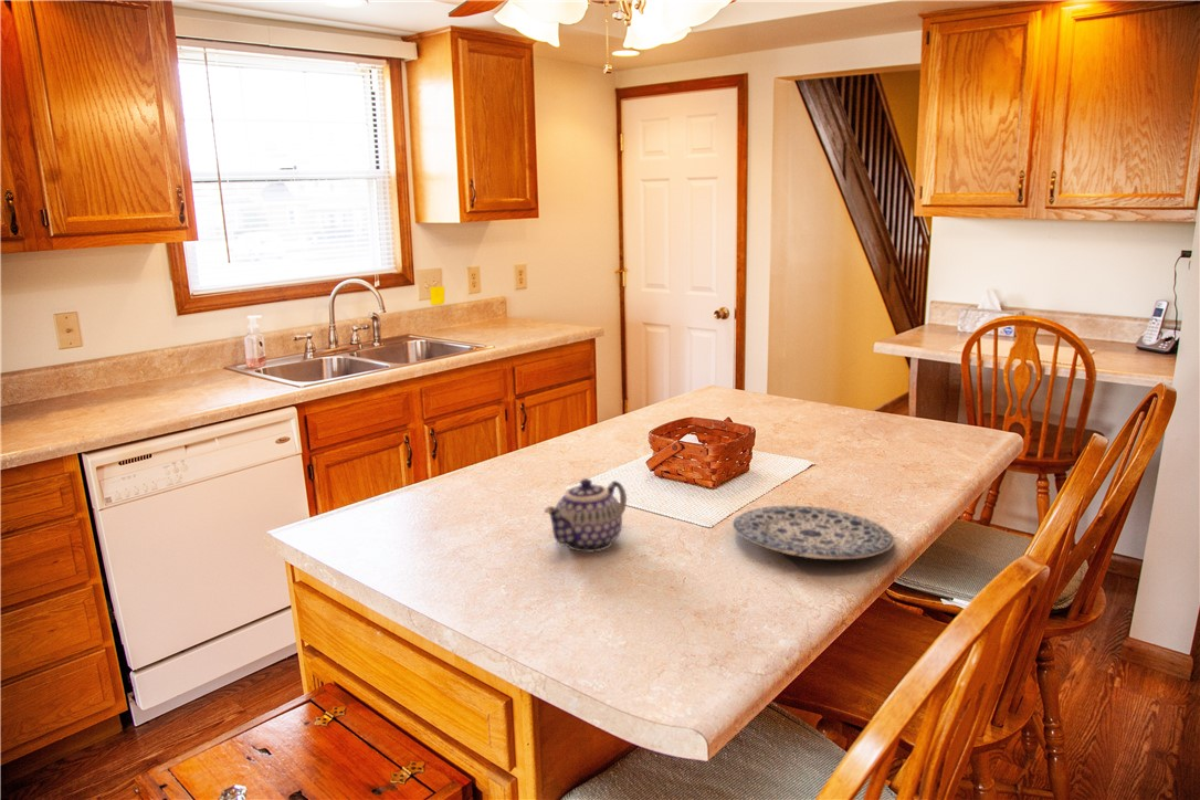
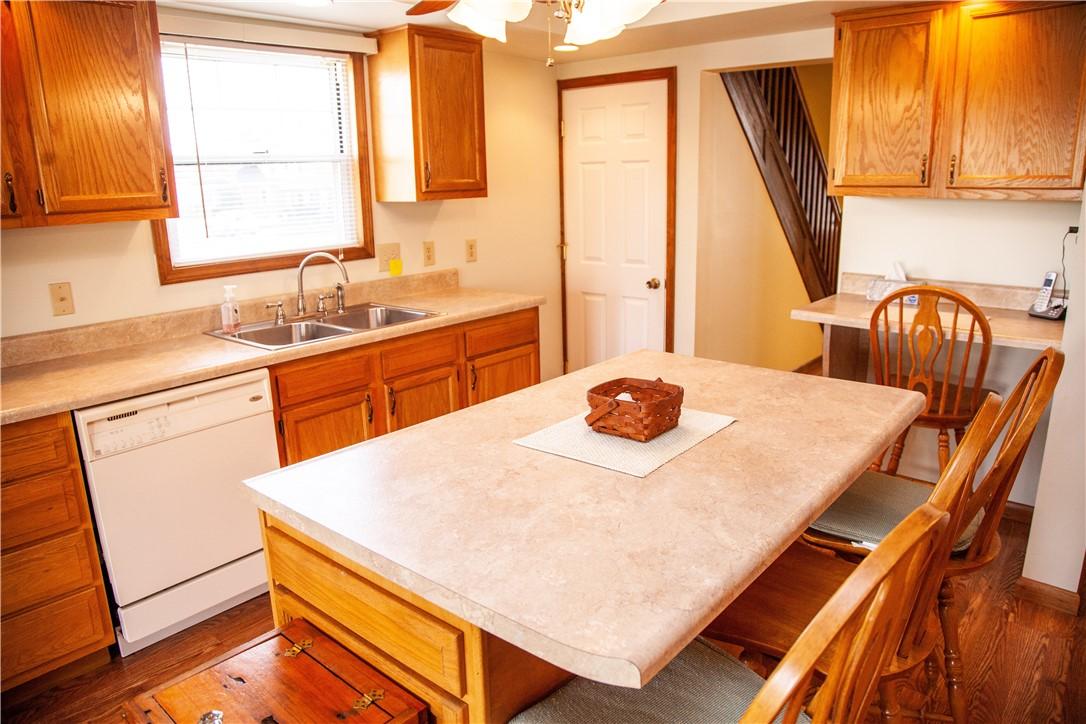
- teapot (587, 512)
- plate (811, 531)
